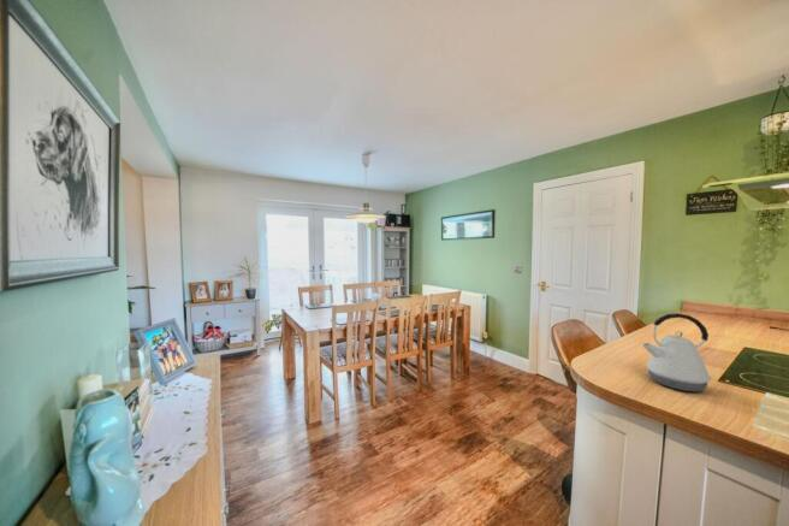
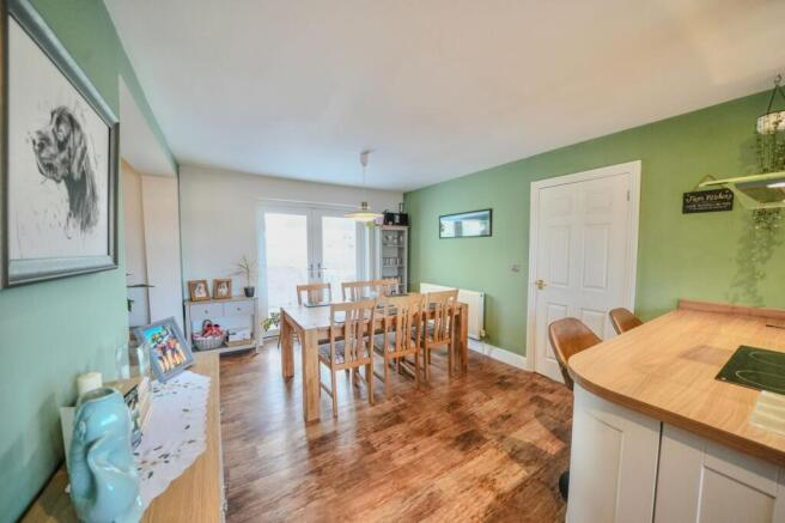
- kettle (675, 348)
